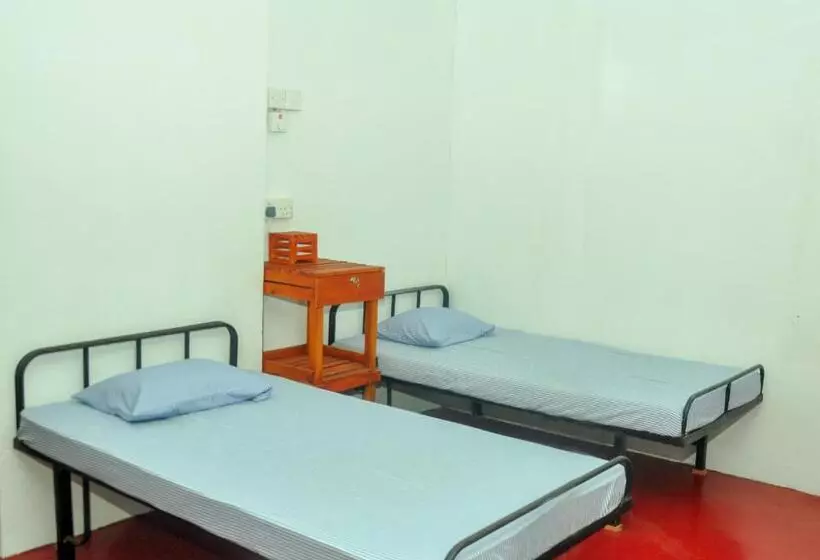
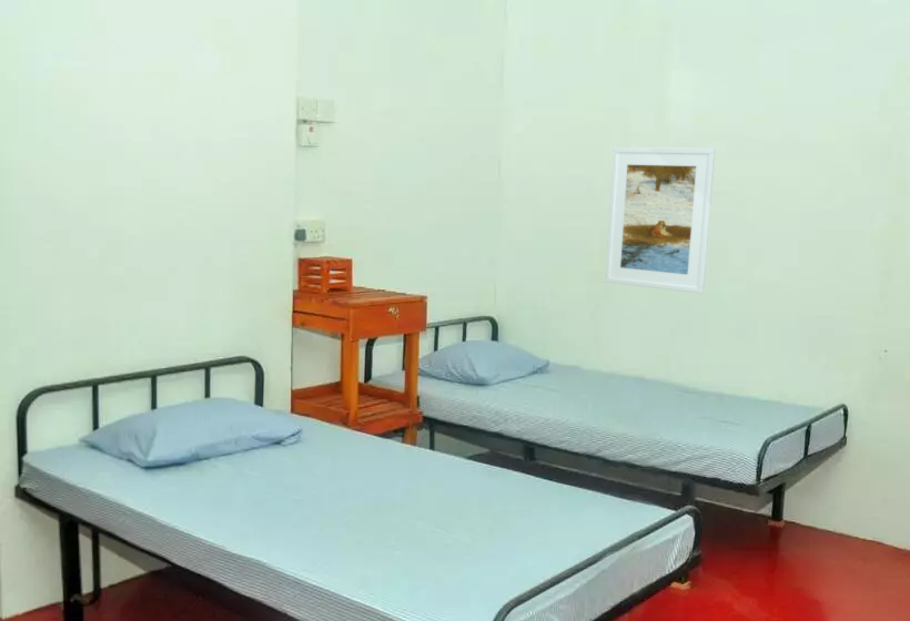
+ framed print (657, 218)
